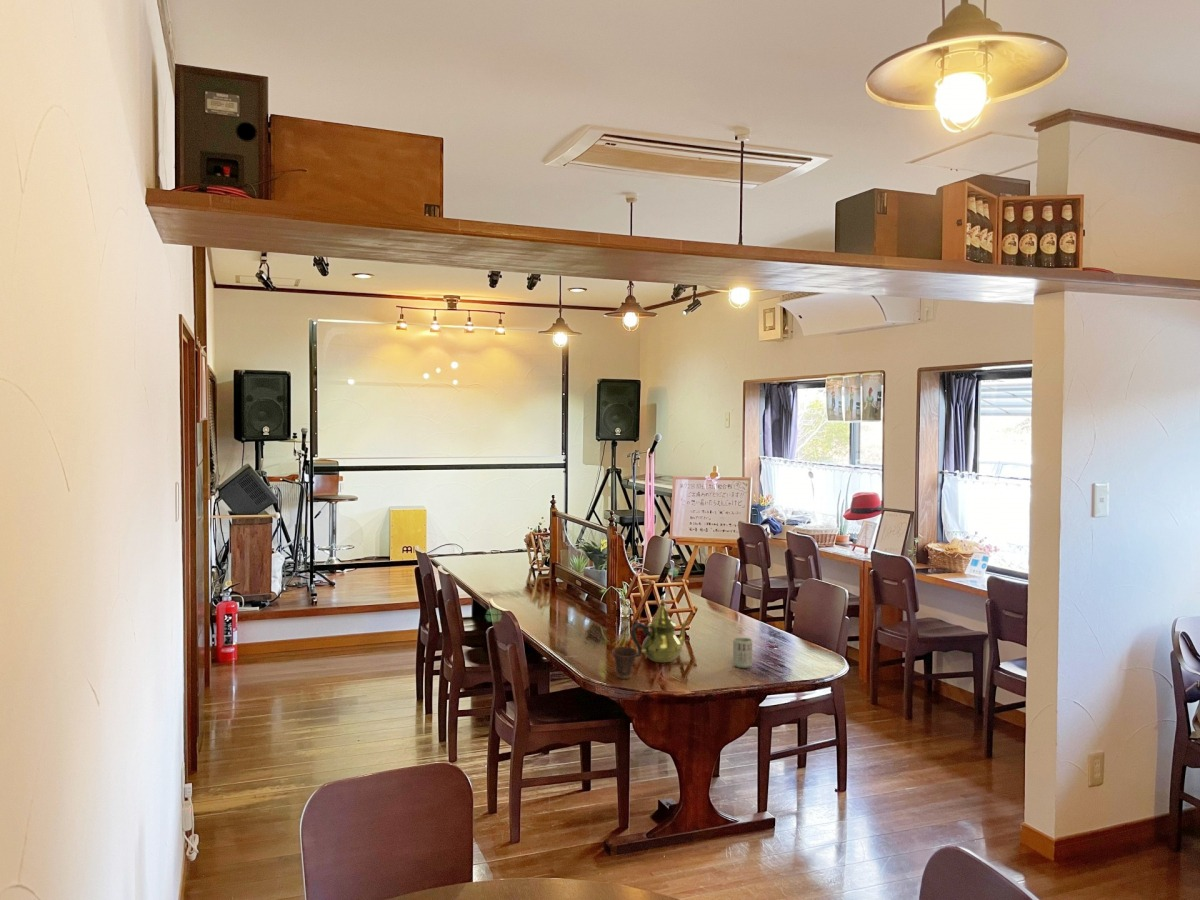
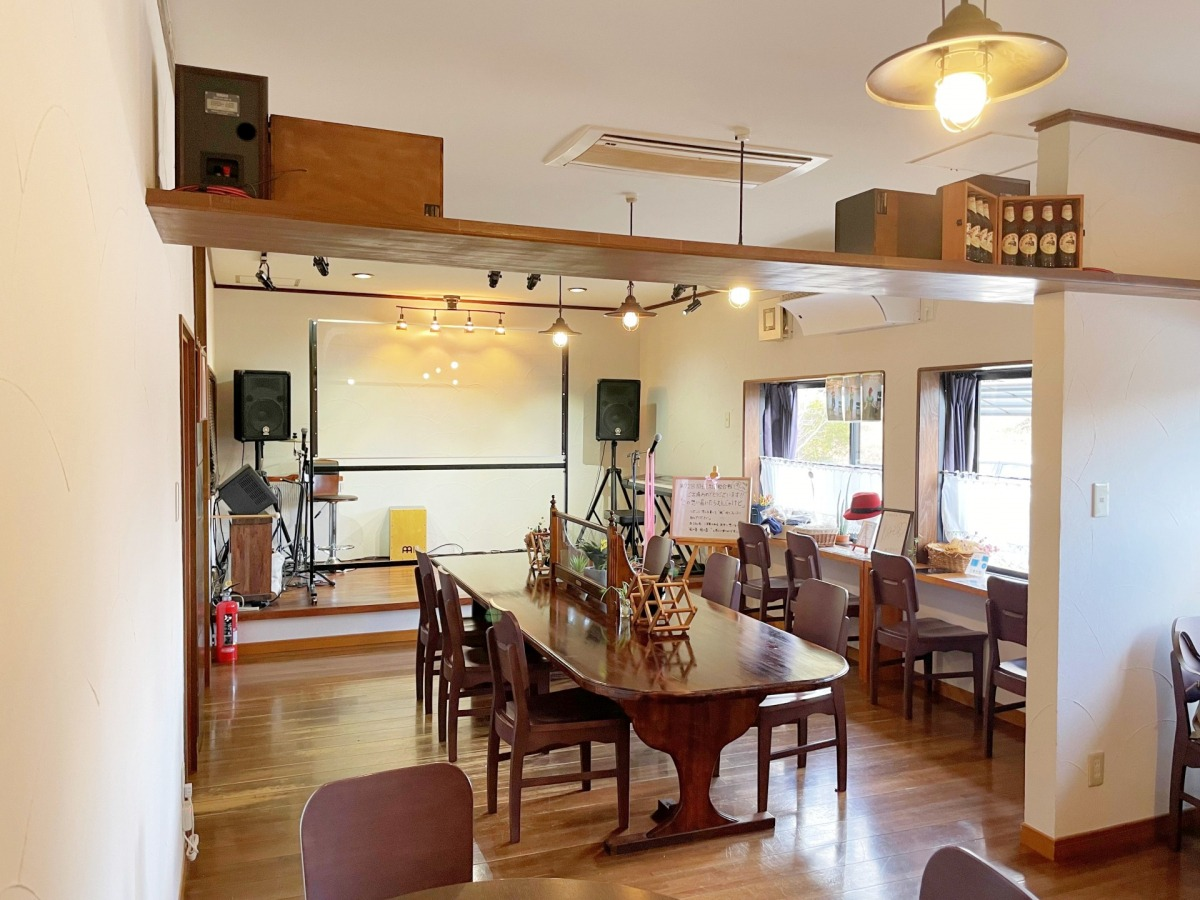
- teapot (660, 627)
- cup (742, 652)
- cup (624, 664)
